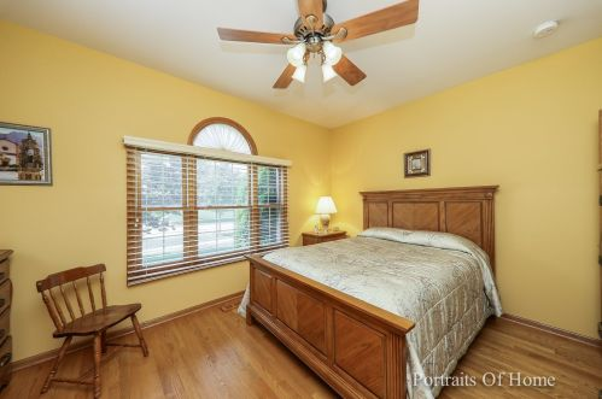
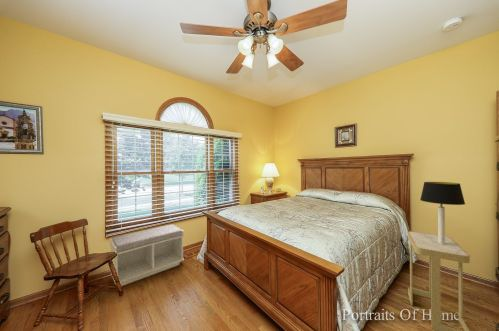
+ side table (434, 277)
+ table lamp (441, 212)
+ bench (149, 251)
